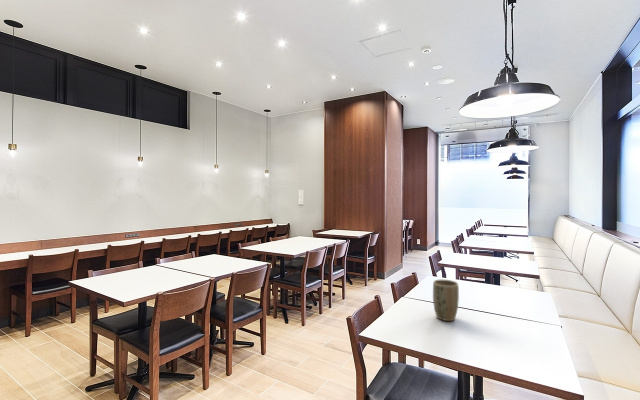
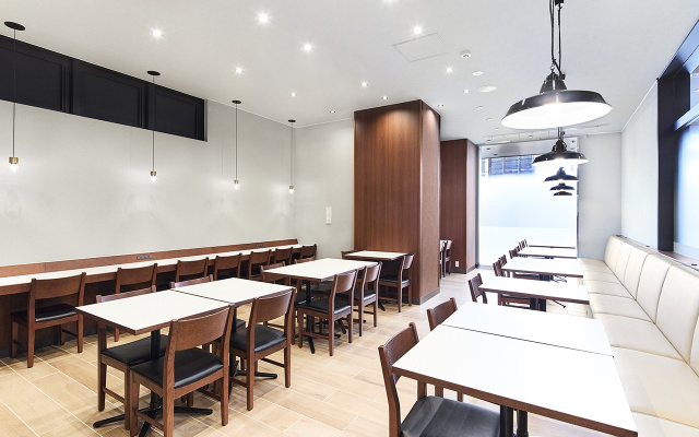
- plant pot (445, 300)
